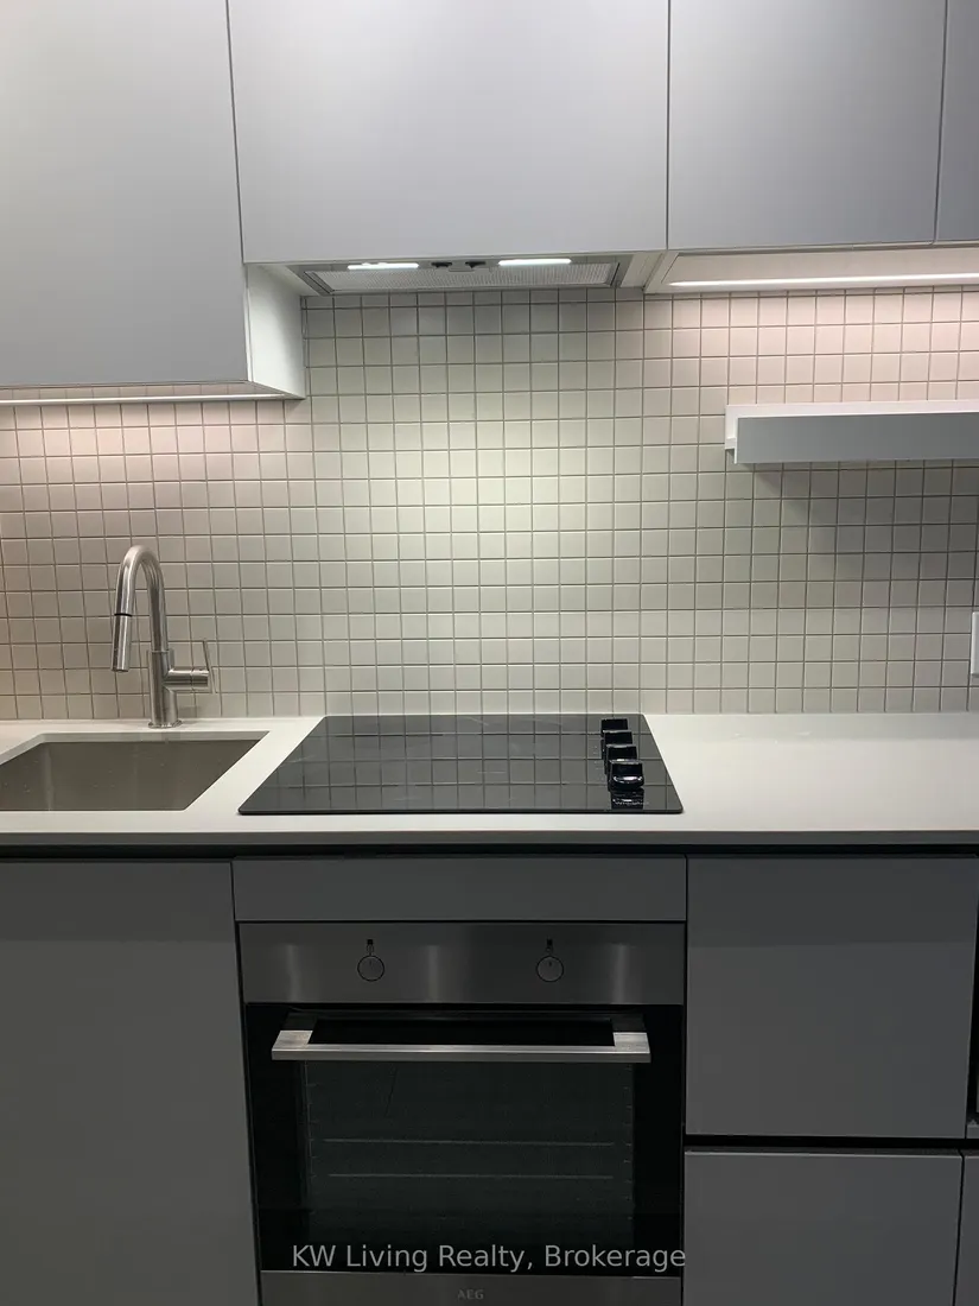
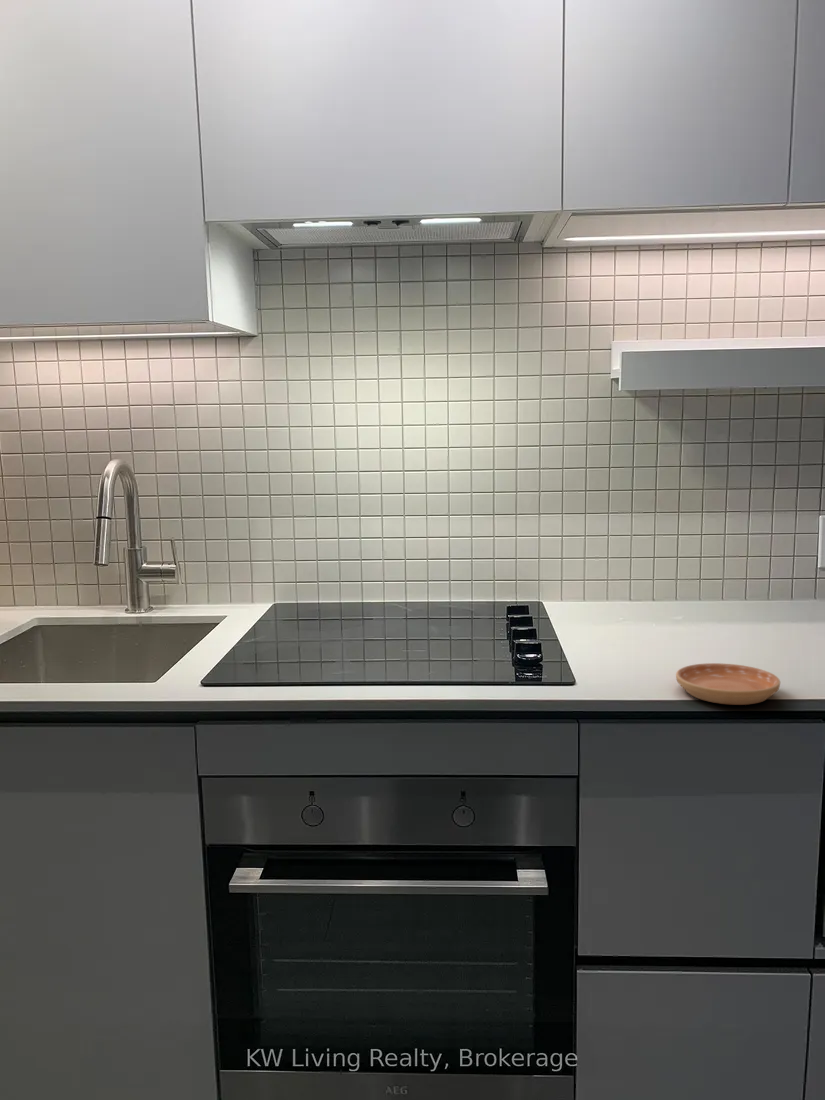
+ saucer (726, 684)
